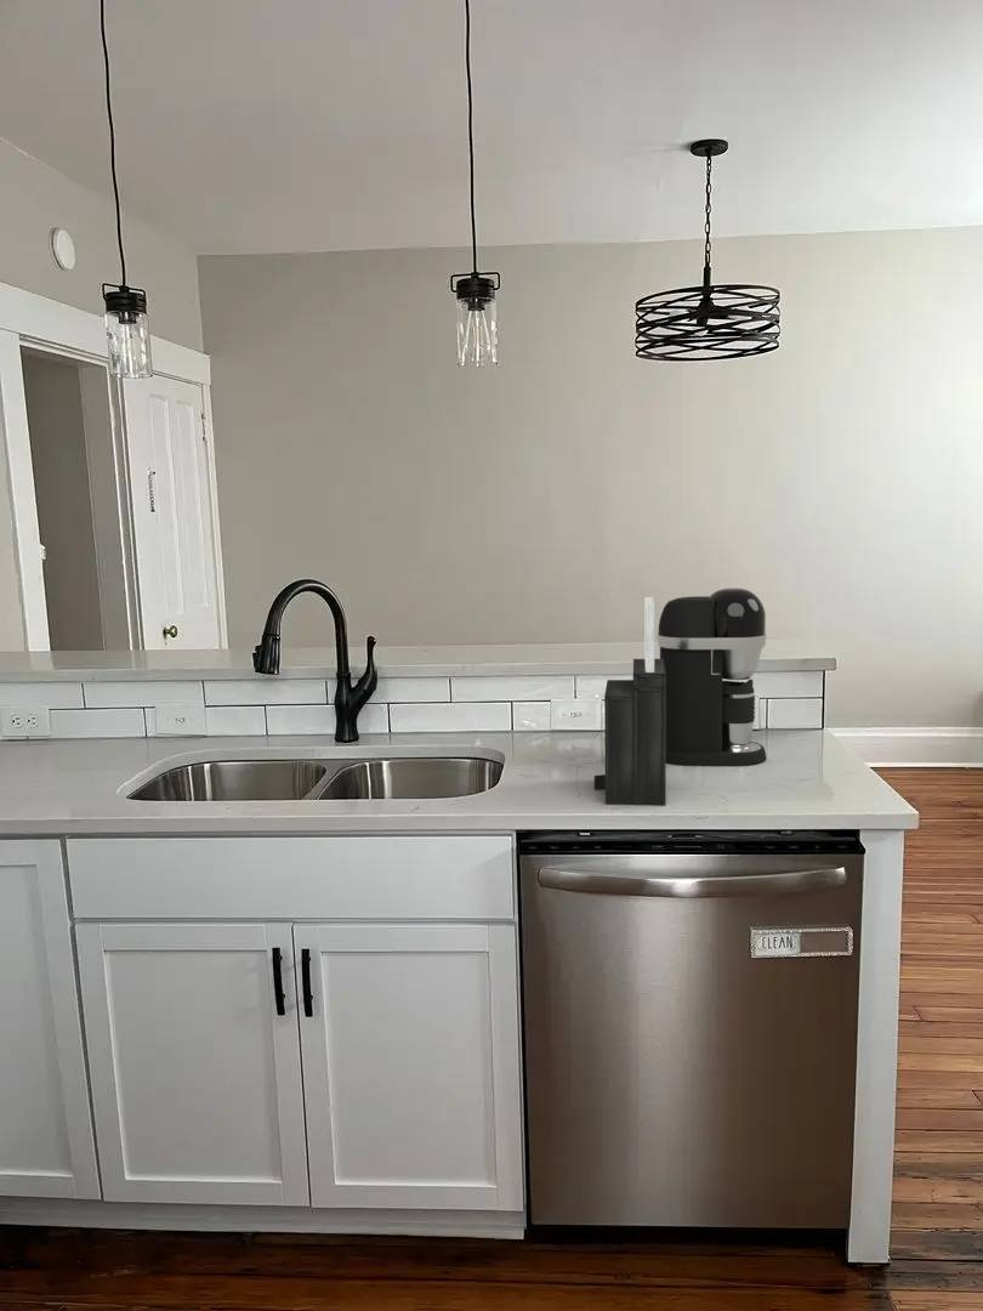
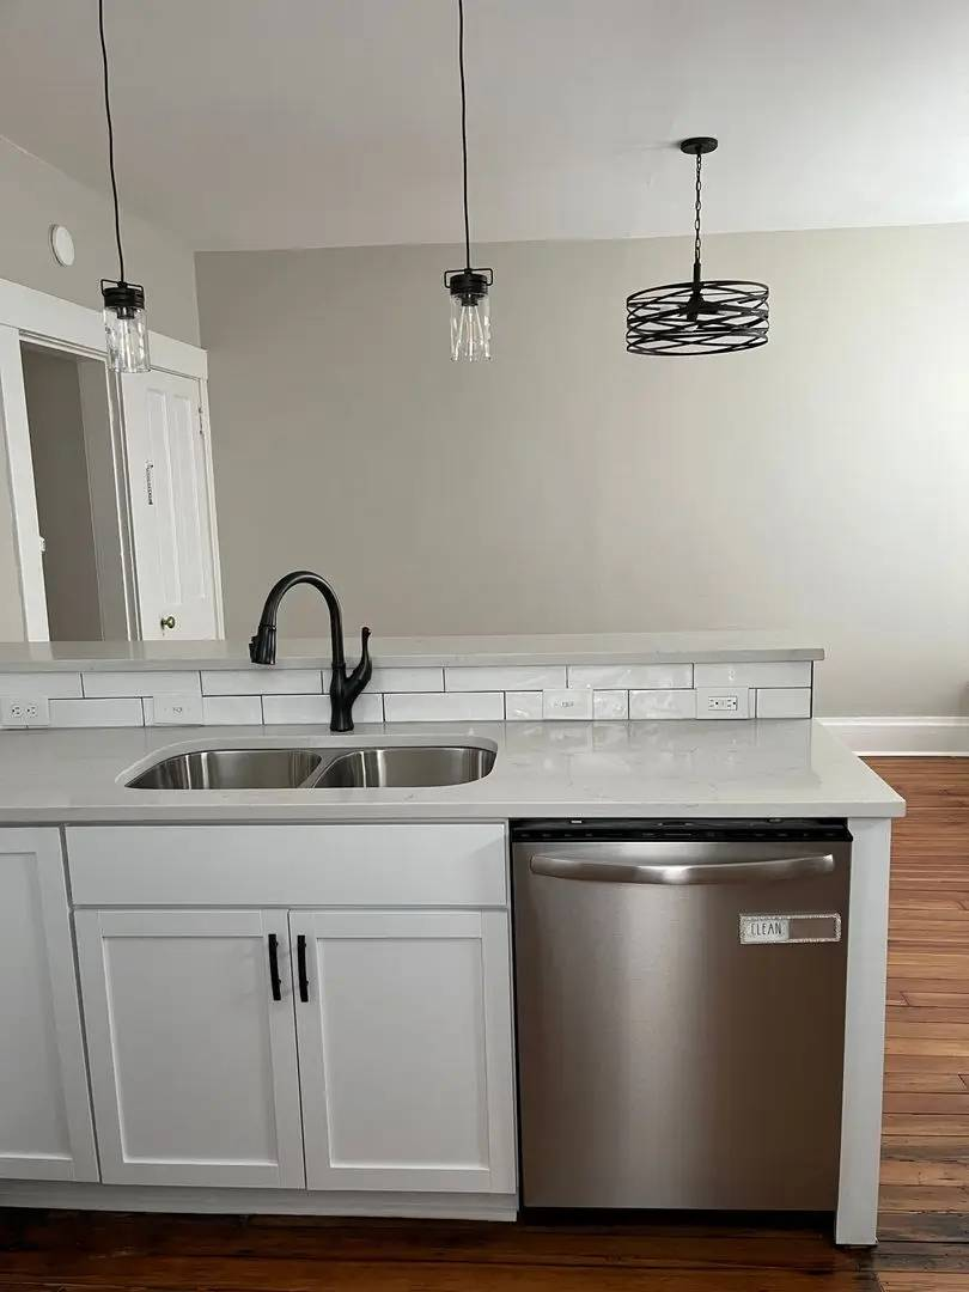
- knife block (629, 697)
- coffee maker (710, 674)
